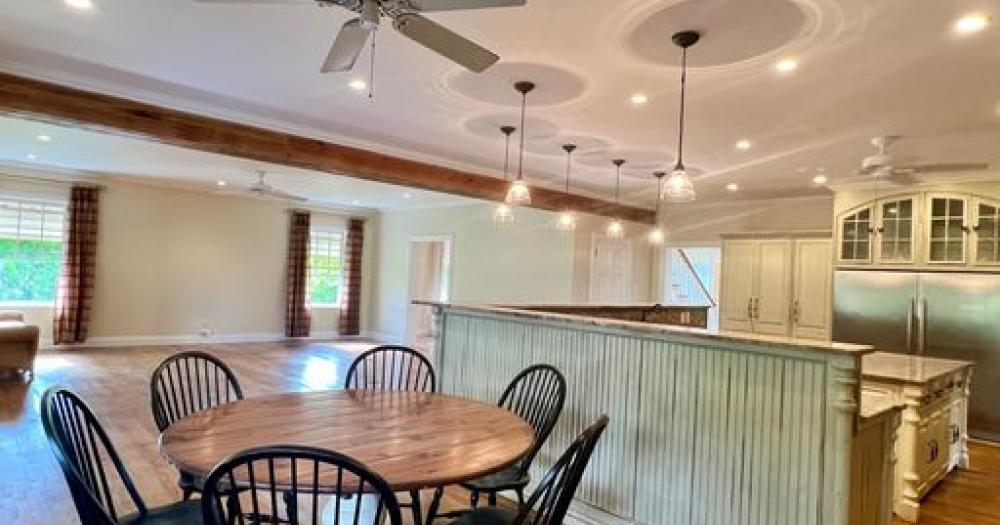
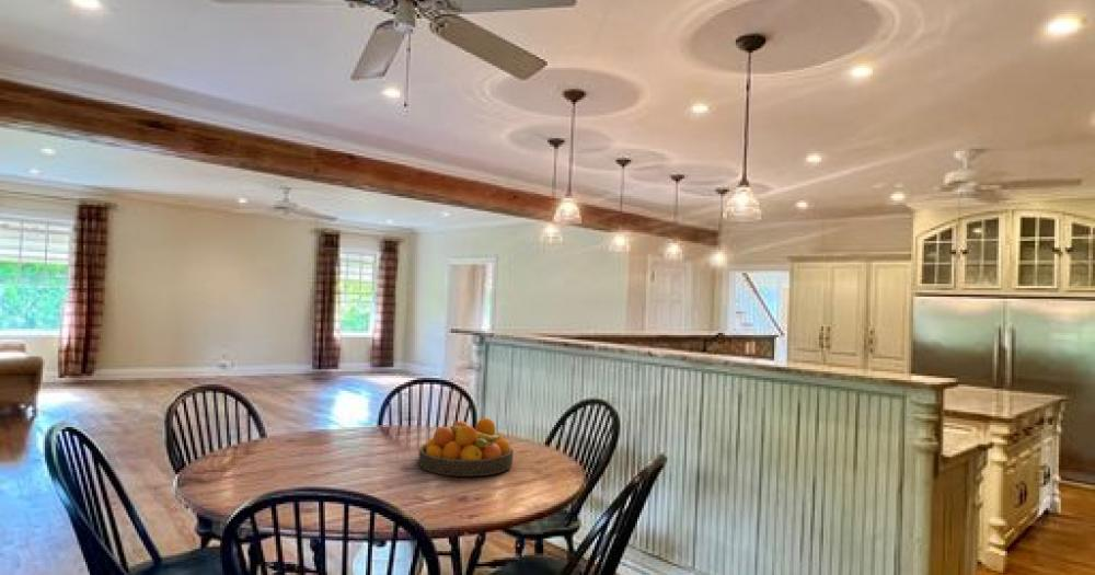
+ fruit bowl (466, 441)
